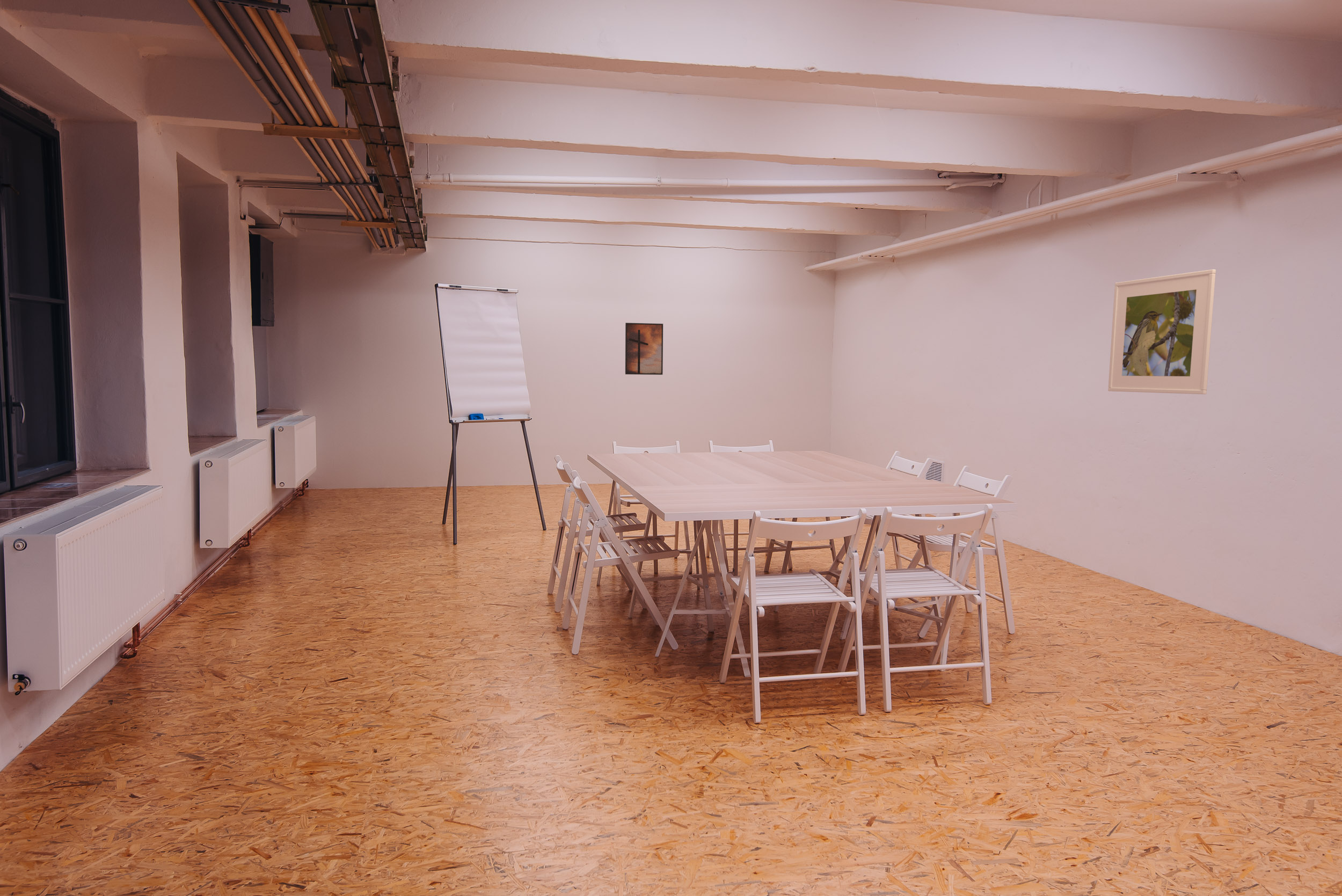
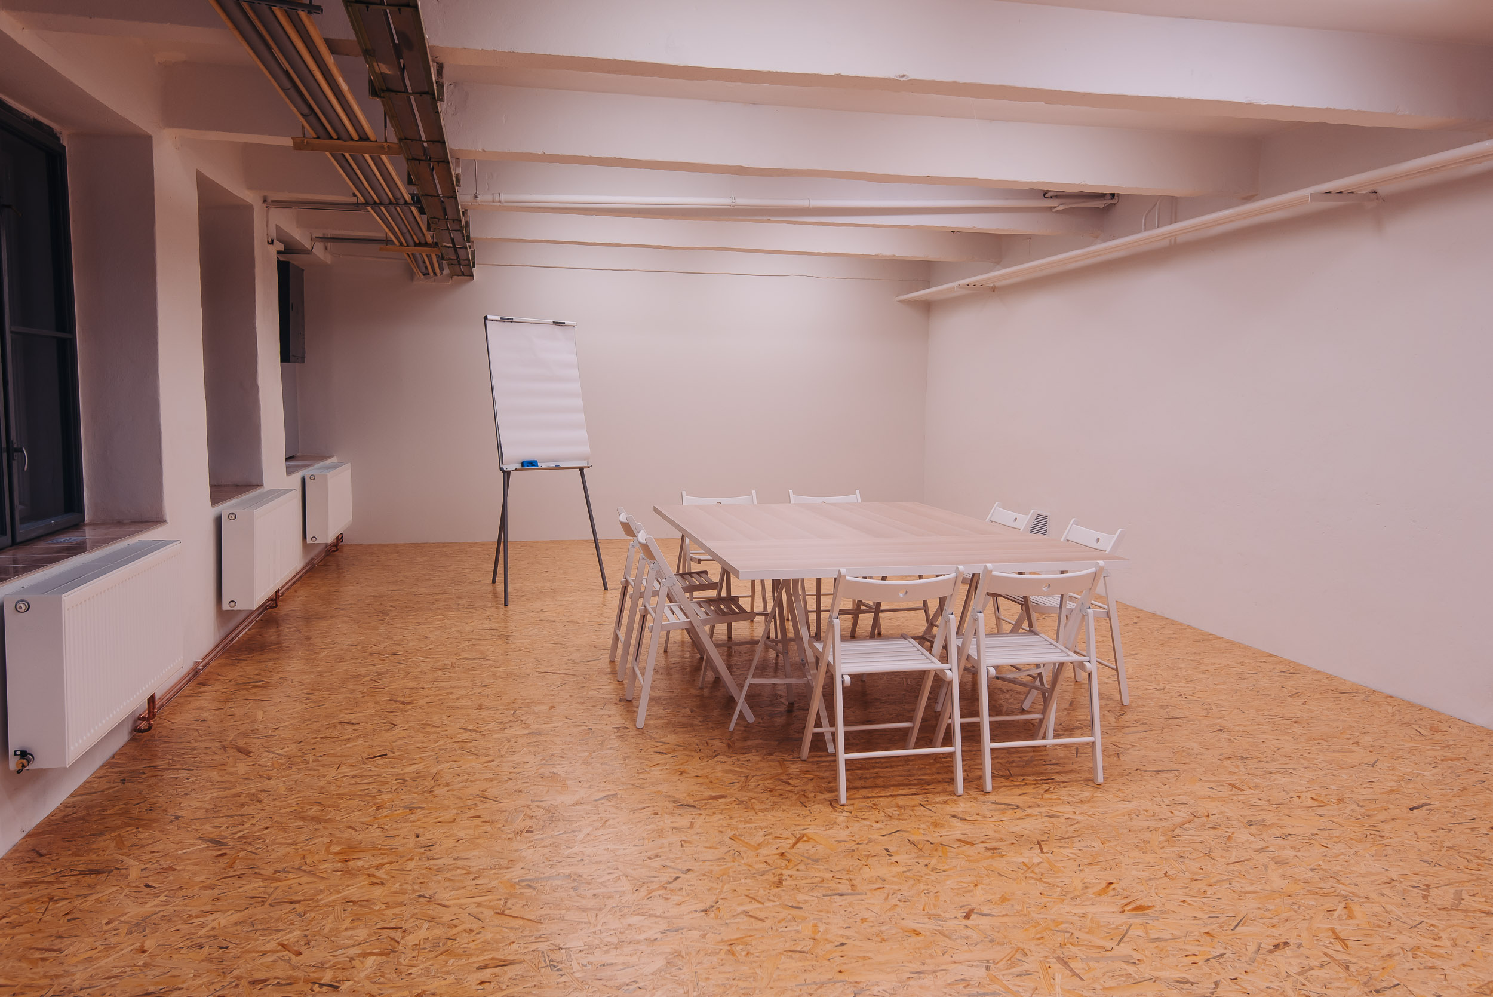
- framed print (644, 349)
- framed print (1157, 335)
